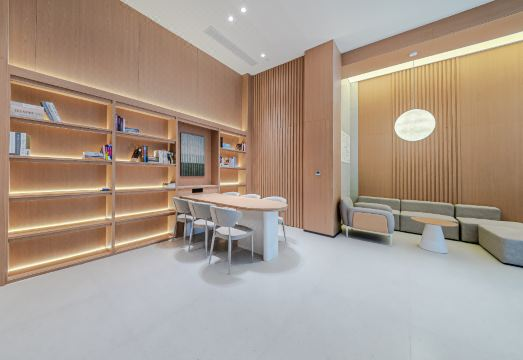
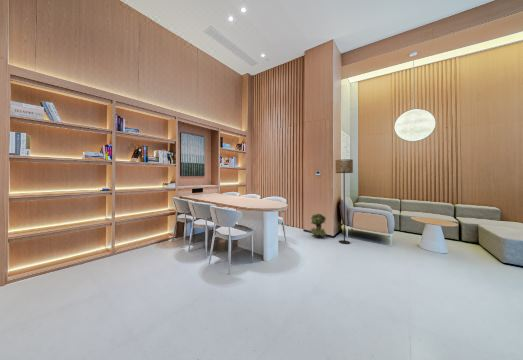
+ floor lamp (344, 201)
+ tree (318, 225)
